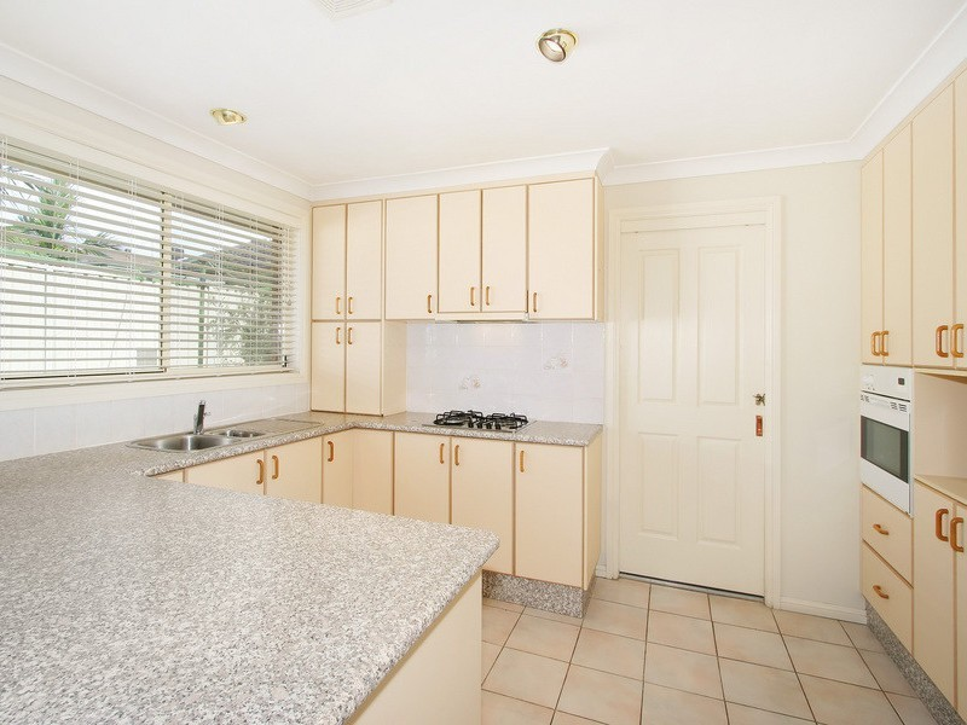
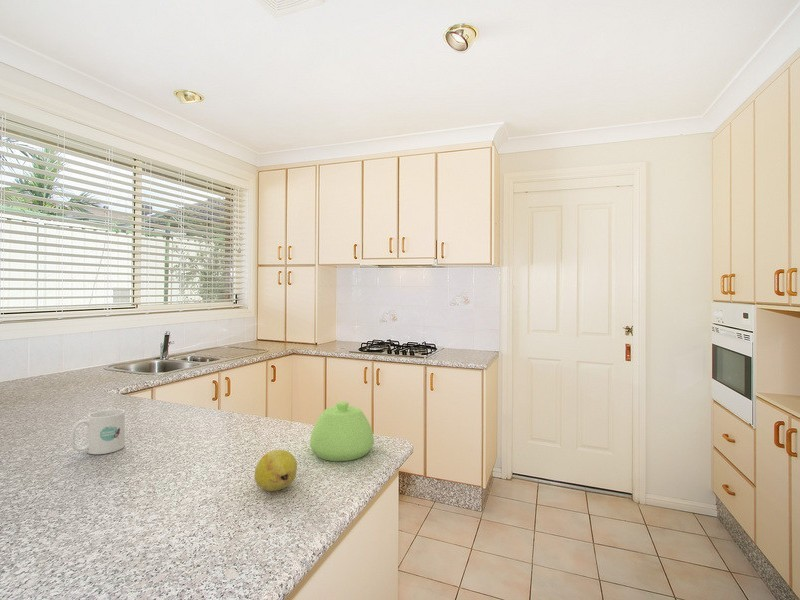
+ teapot (341, 425)
+ mug (98, 432)
+ fruit (276, 470)
